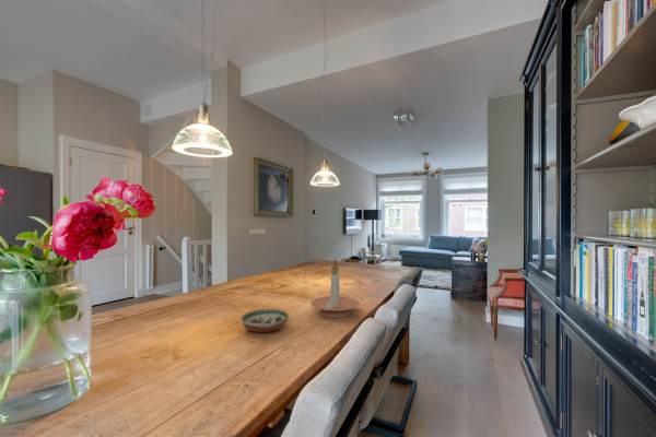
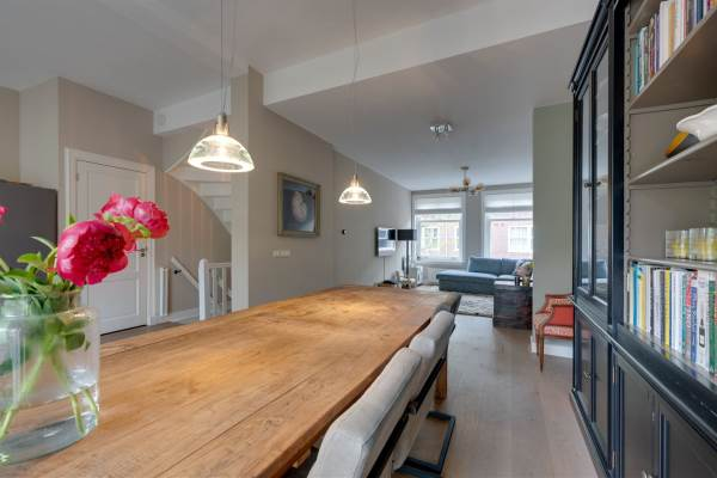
- decorative bowl (265, 321)
- candle holder (335, 285)
